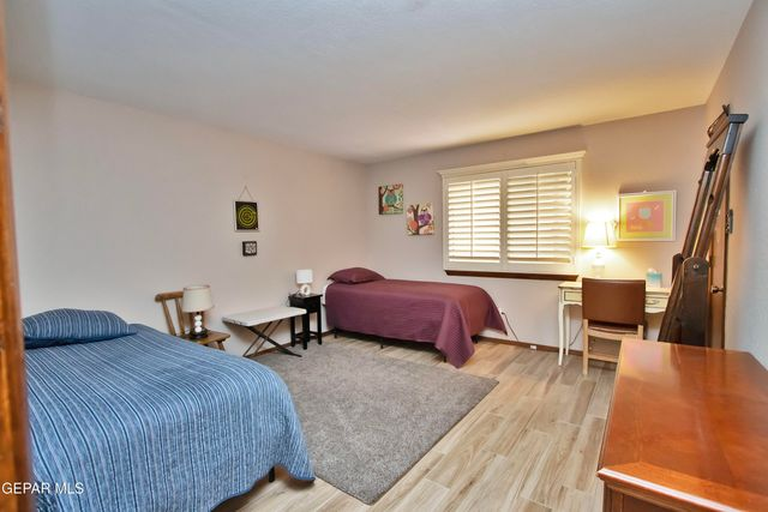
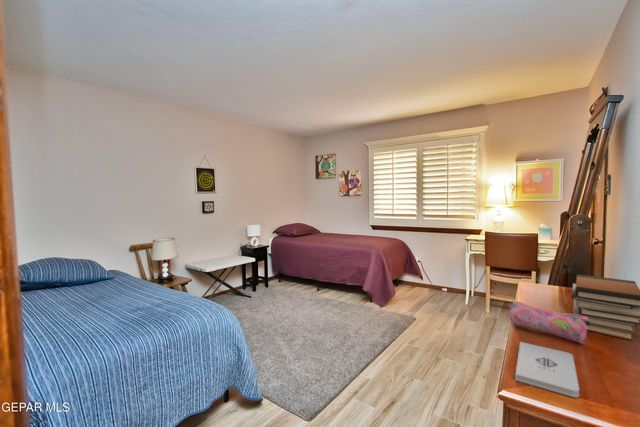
+ book stack (604, 303)
+ notepad (545, 366)
+ pencil case (546, 320)
